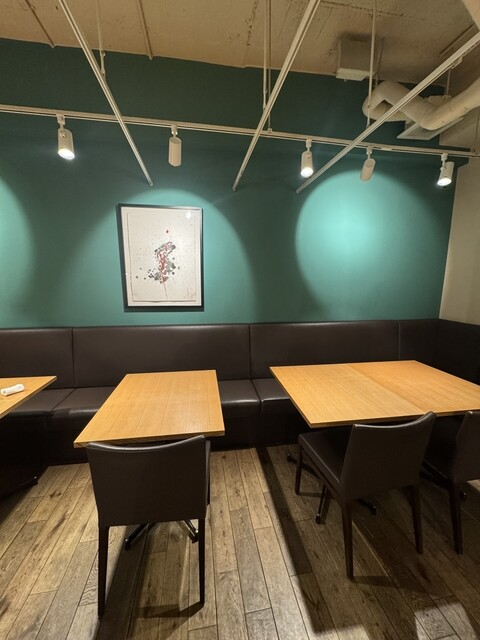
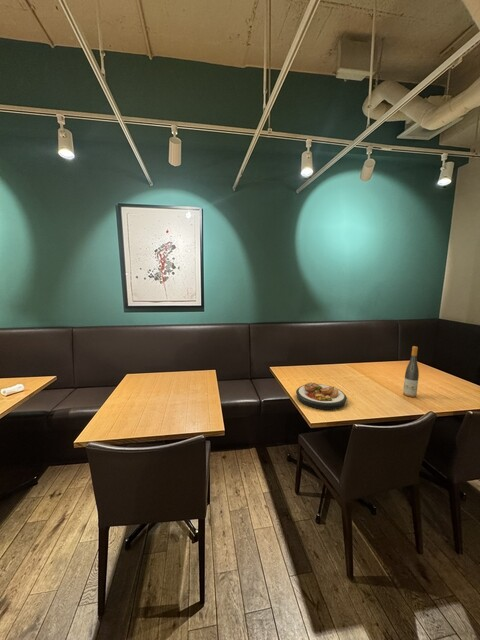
+ wine bottle (412, 371)
+ plate (320, 393)
